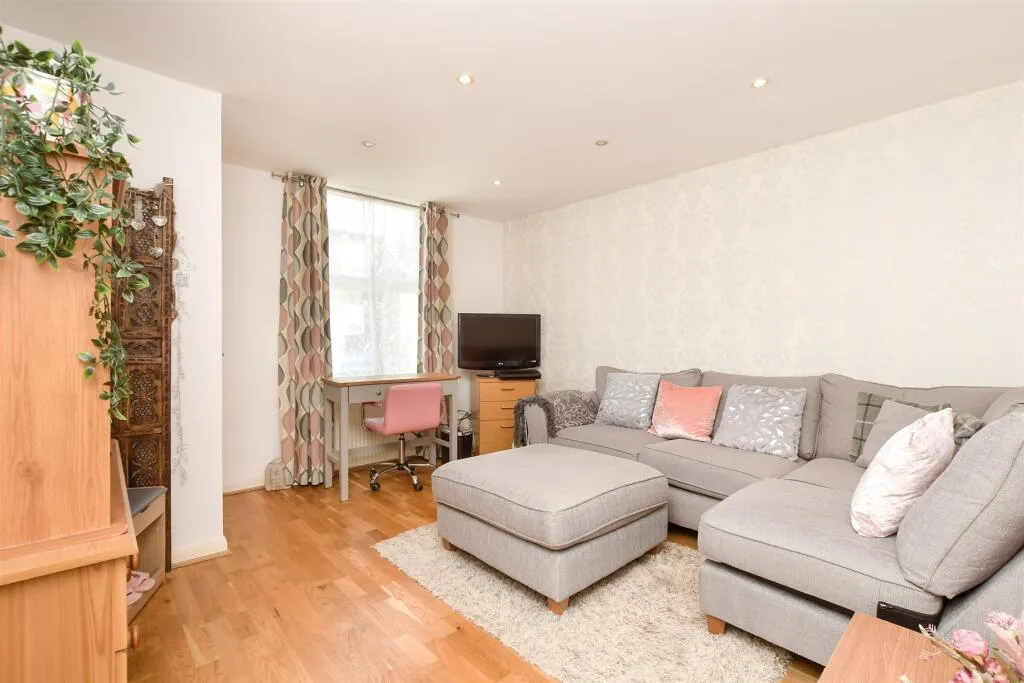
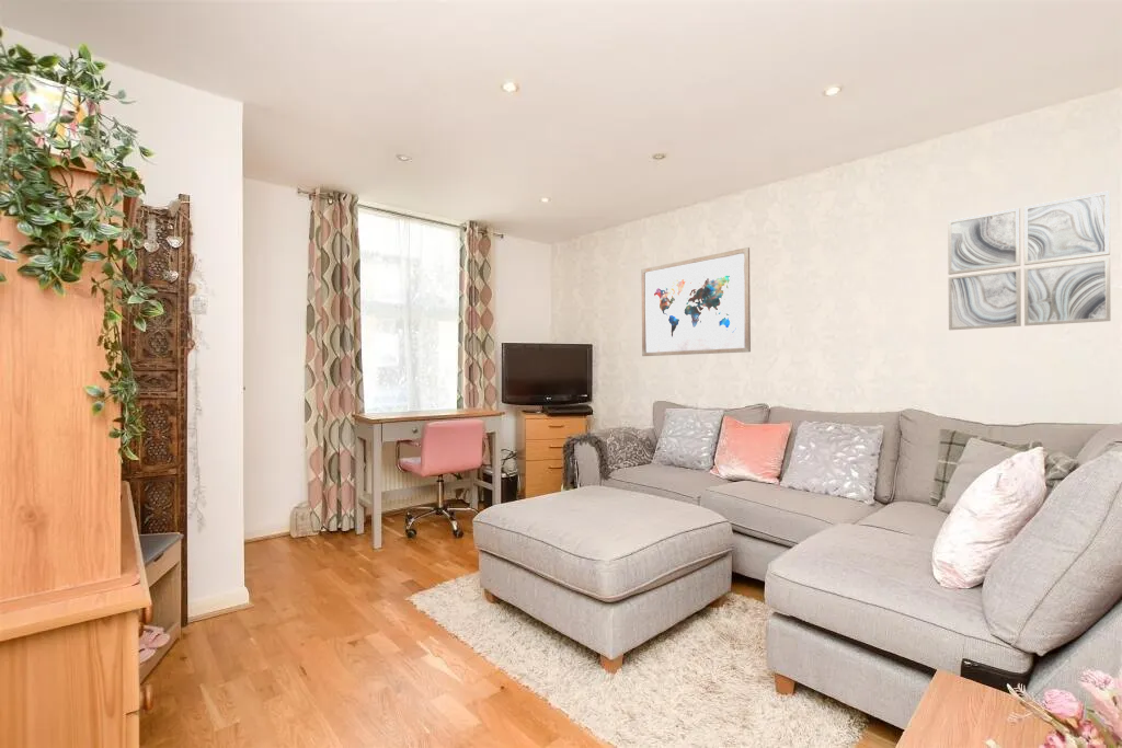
+ wall art (1019, 265)
+ wall art (690, 307)
